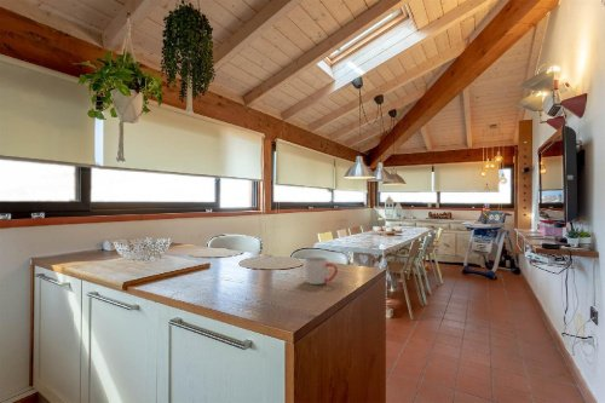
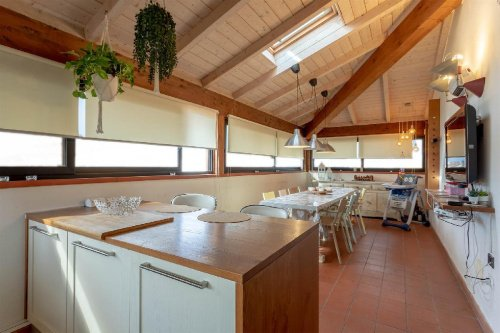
- mug (321, 271)
